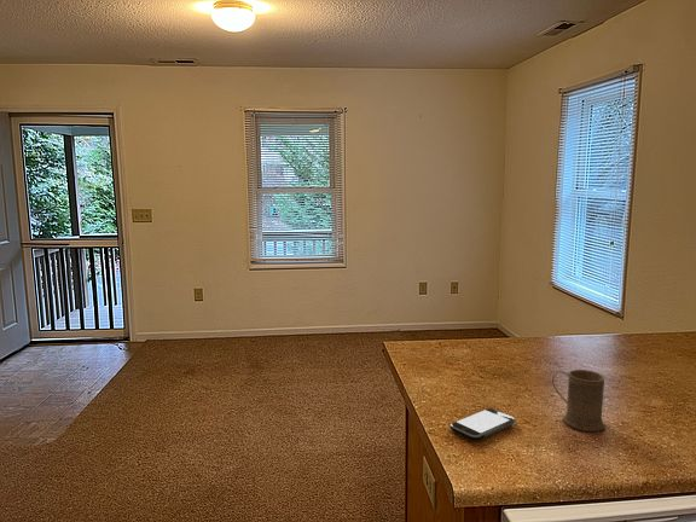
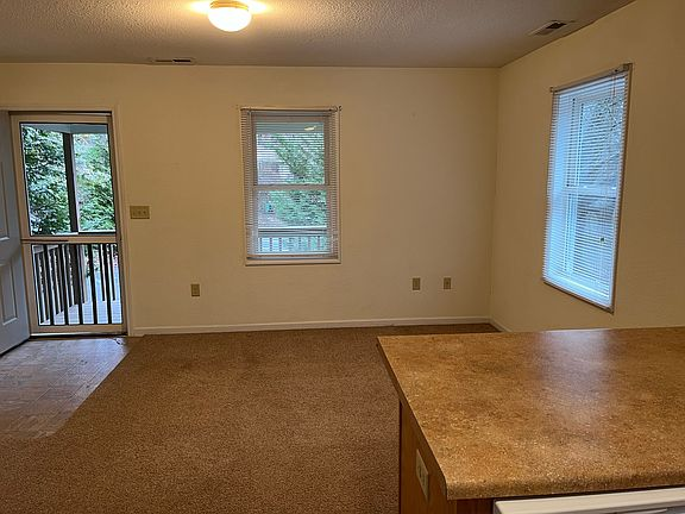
- smartphone (482, 423)
- mug (578, 396)
